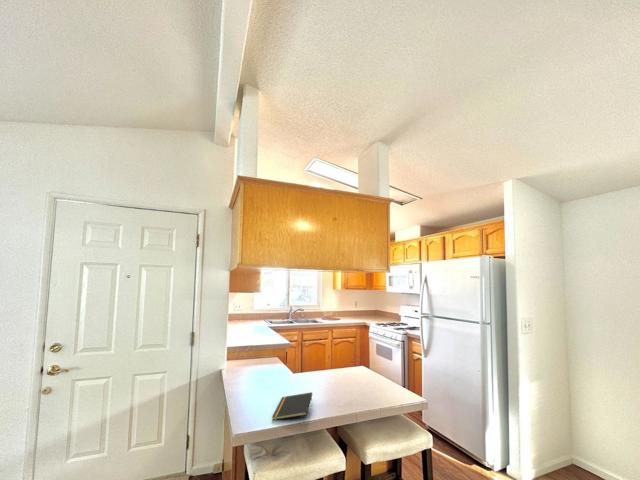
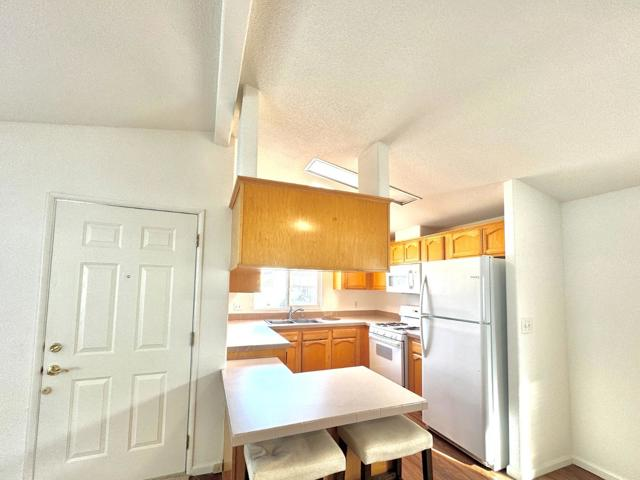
- notepad (293, 405)
